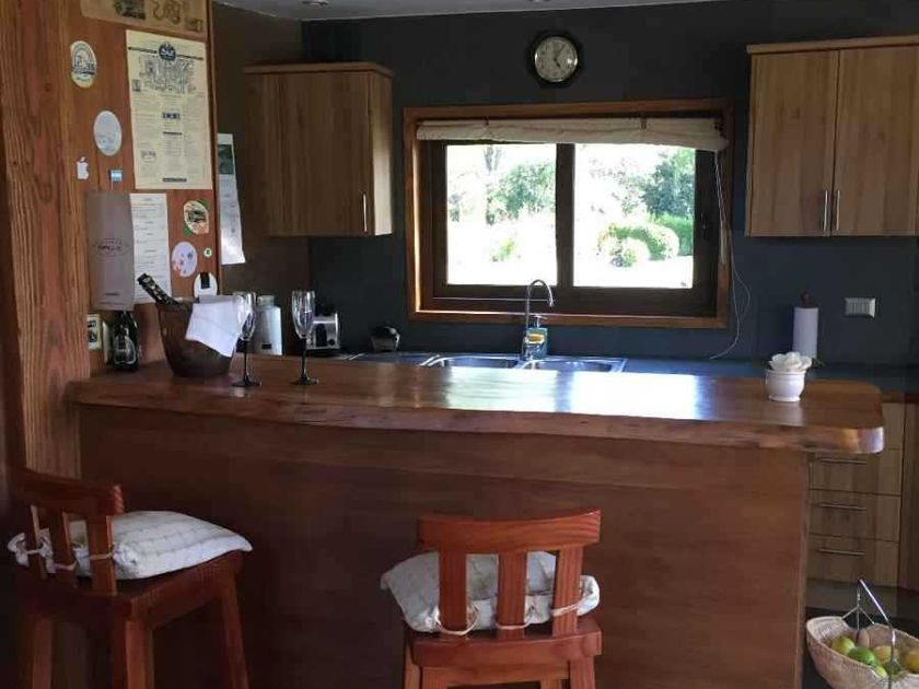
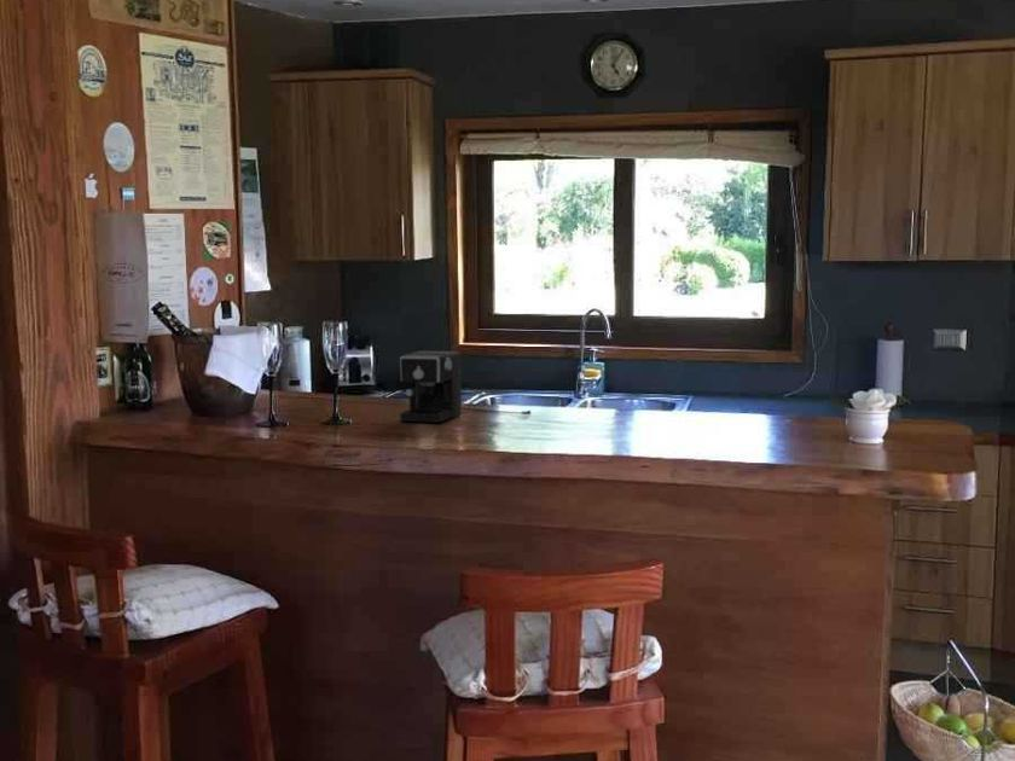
+ coffee maker (460, 385)
